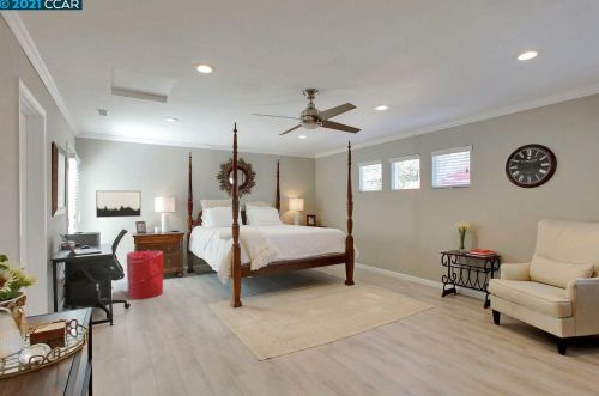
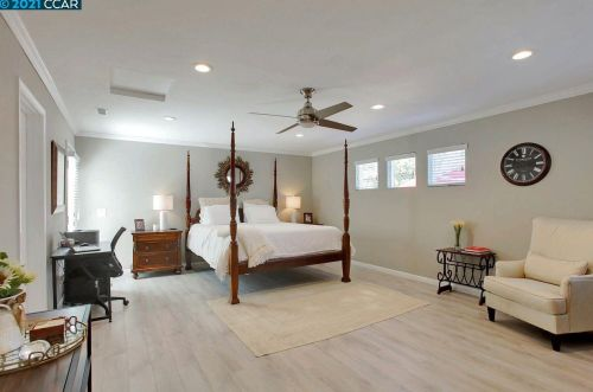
- wall art (119, 203)
- laundry hamper (145, 273)
